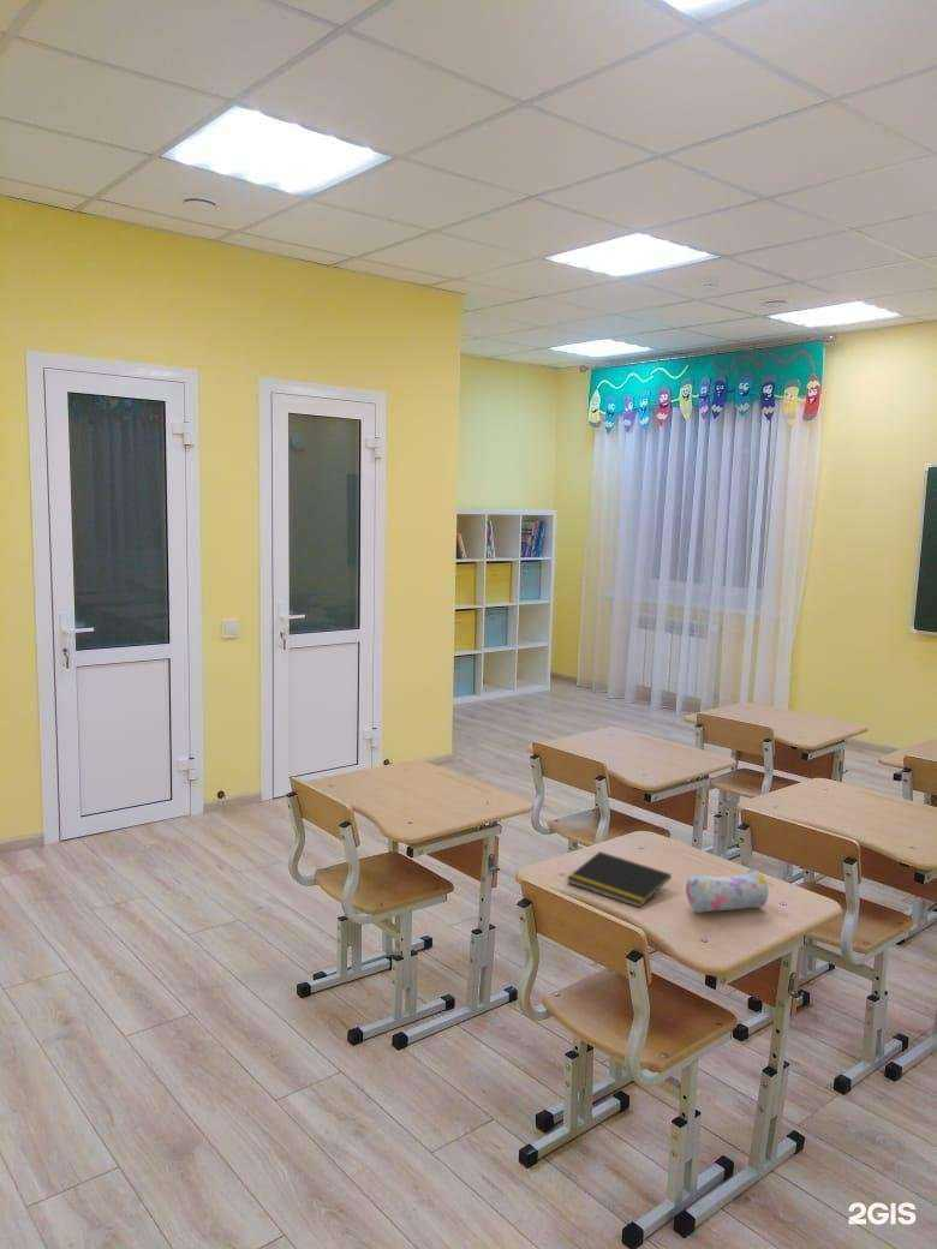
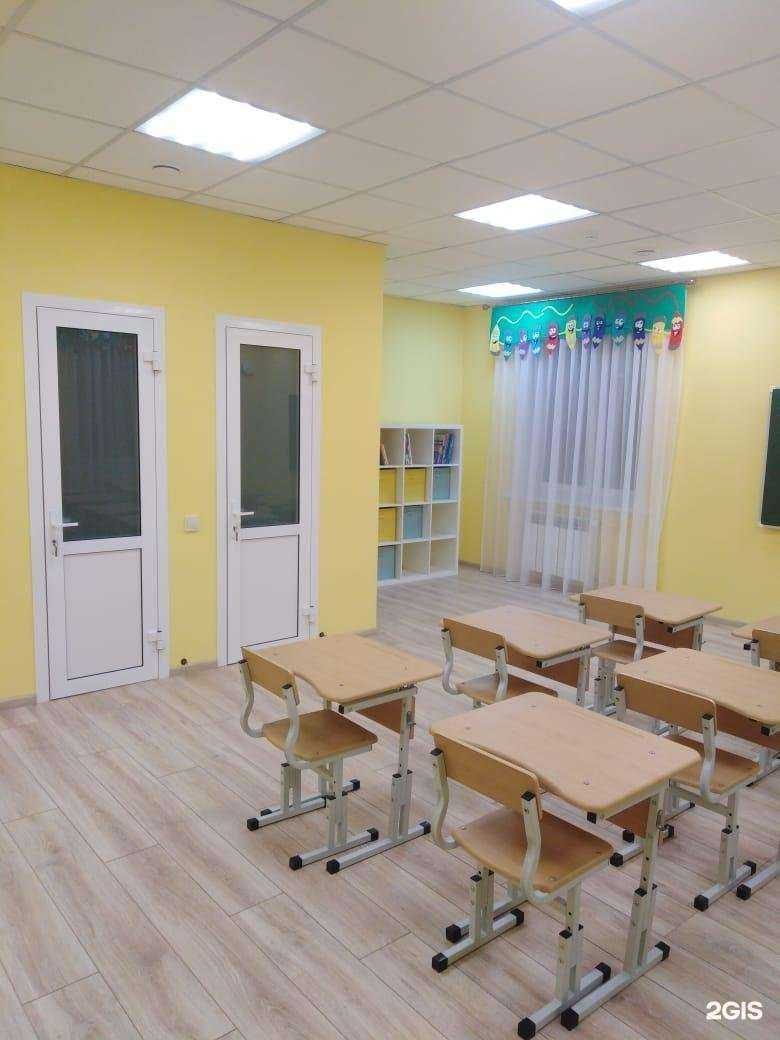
- notepad (617, 878)
- pencil case (727, 890)
